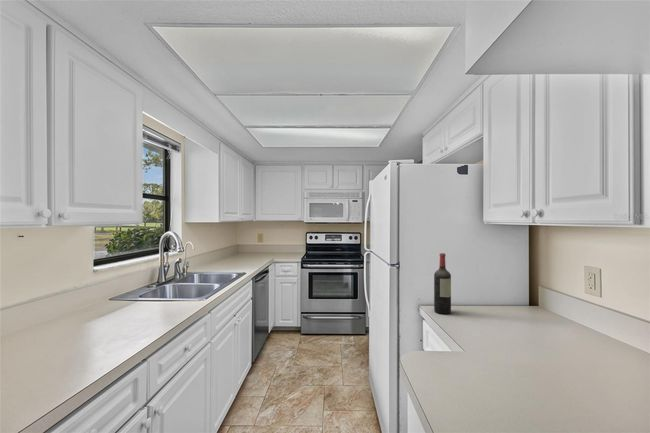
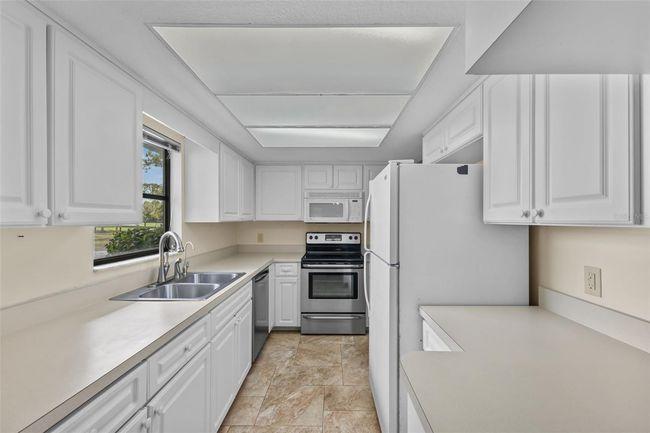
- wine bottle (442, 282)
